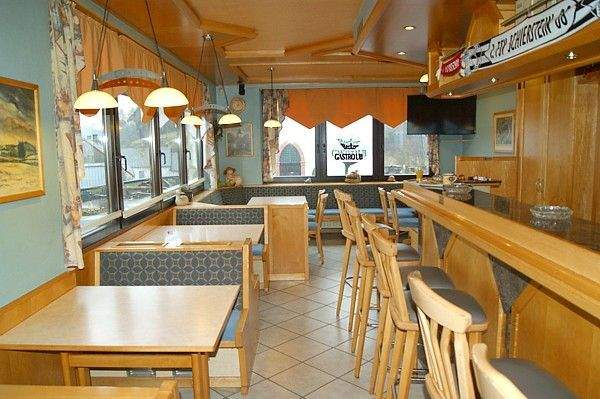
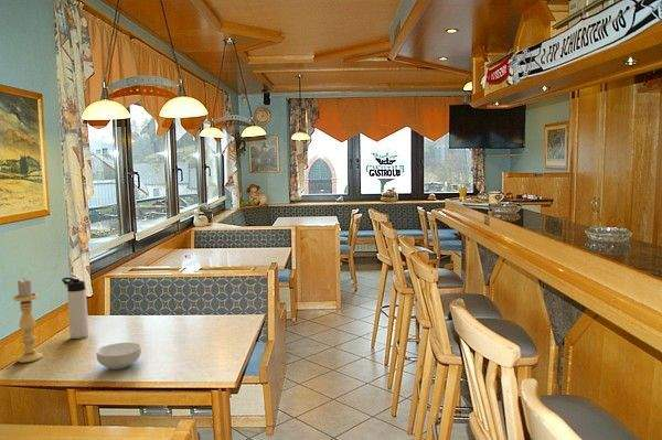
+ candle holder (26, 318)
+ thermos bottle (74, 307)
+ cereal bowl (119, 356)
